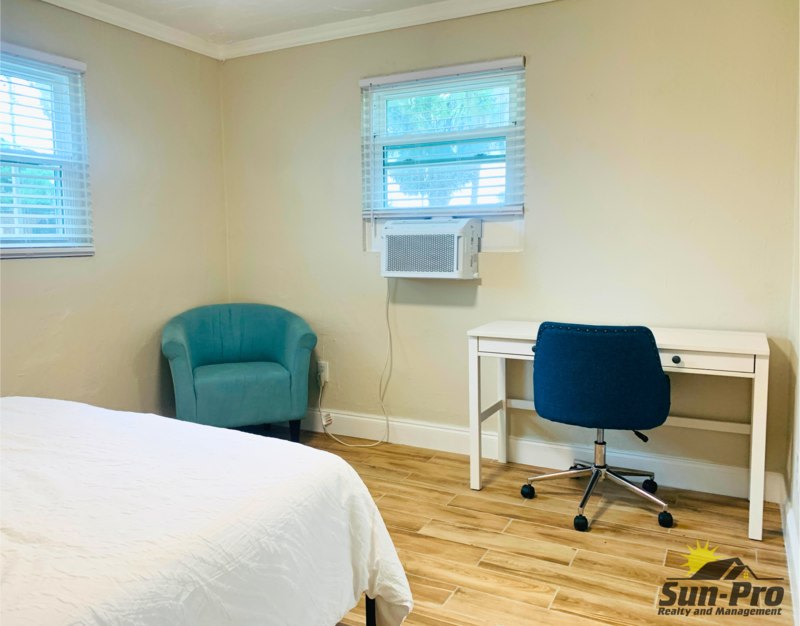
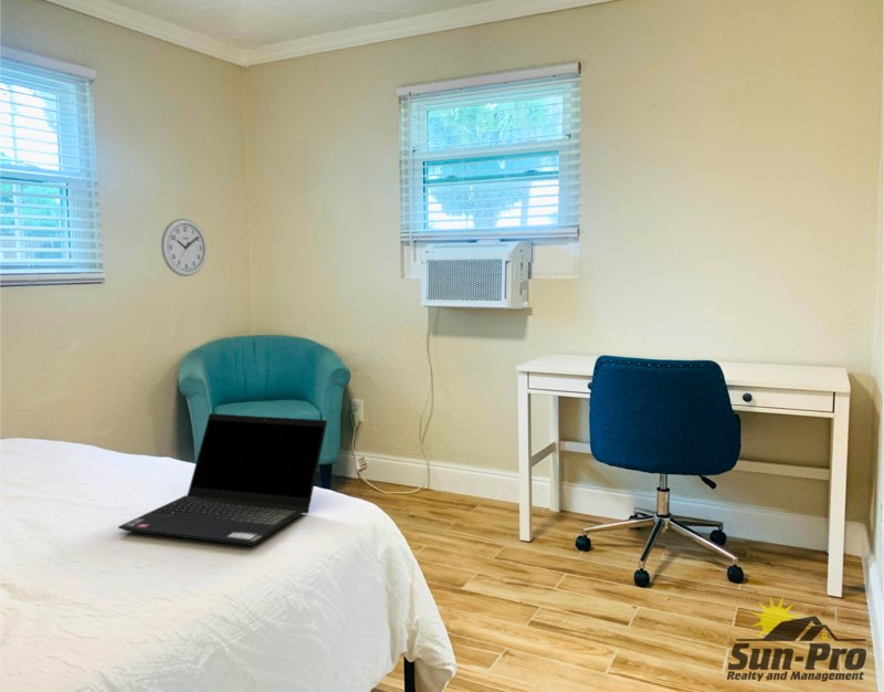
+ laptop computer (229, 473)
+ wall clock (185, 248)
